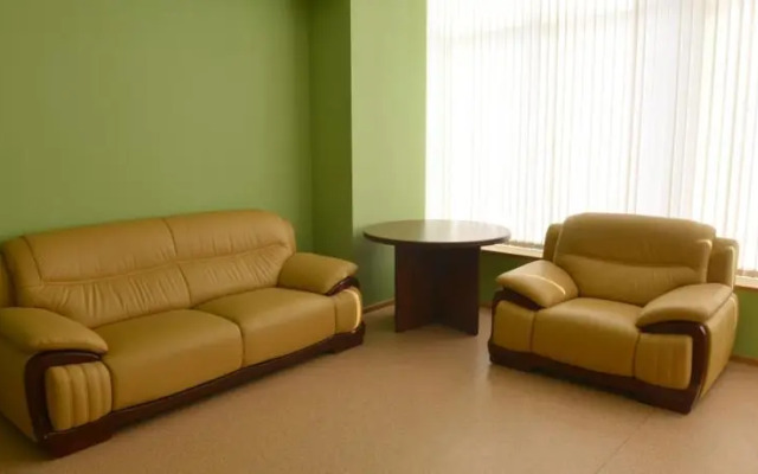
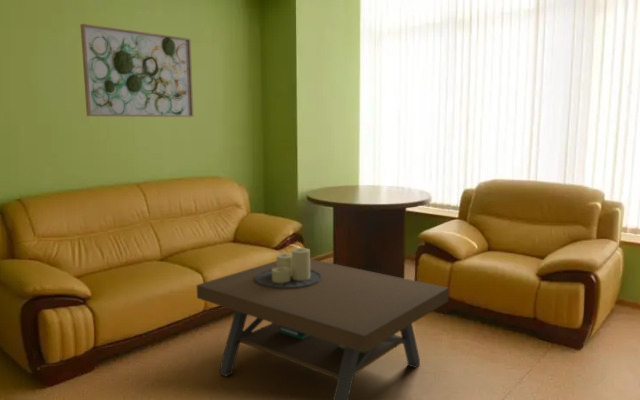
+ coffee table (321, 313)
+ wall art (142, 74)
